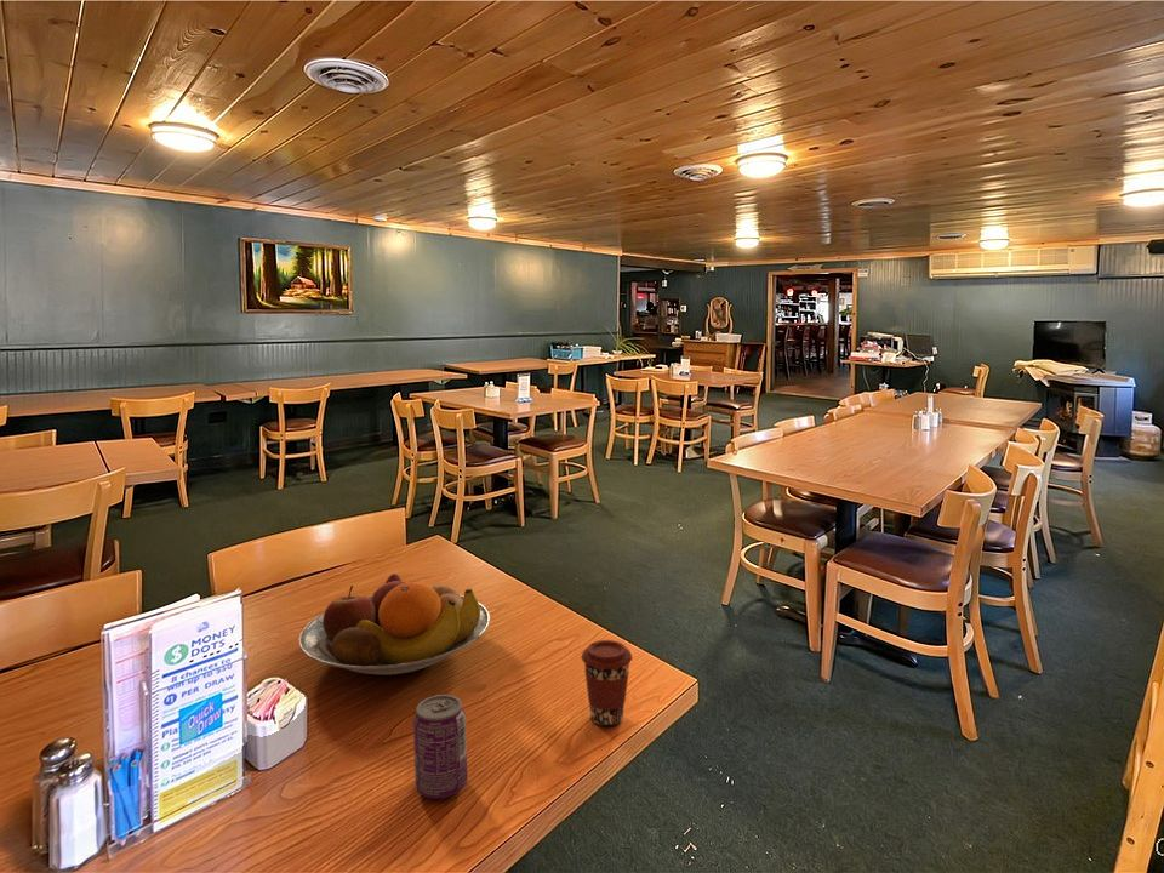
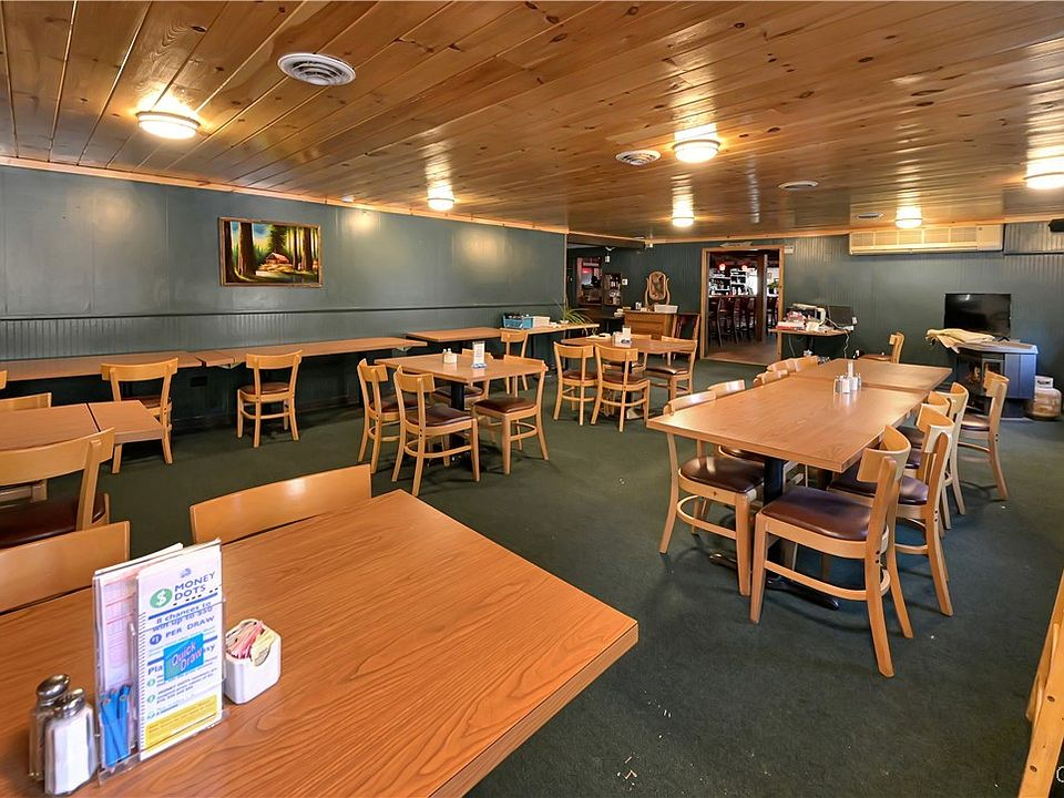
- fruit bowl (398, 616)
- coffee cup (606, 683)
- beverage can (440, 746)
